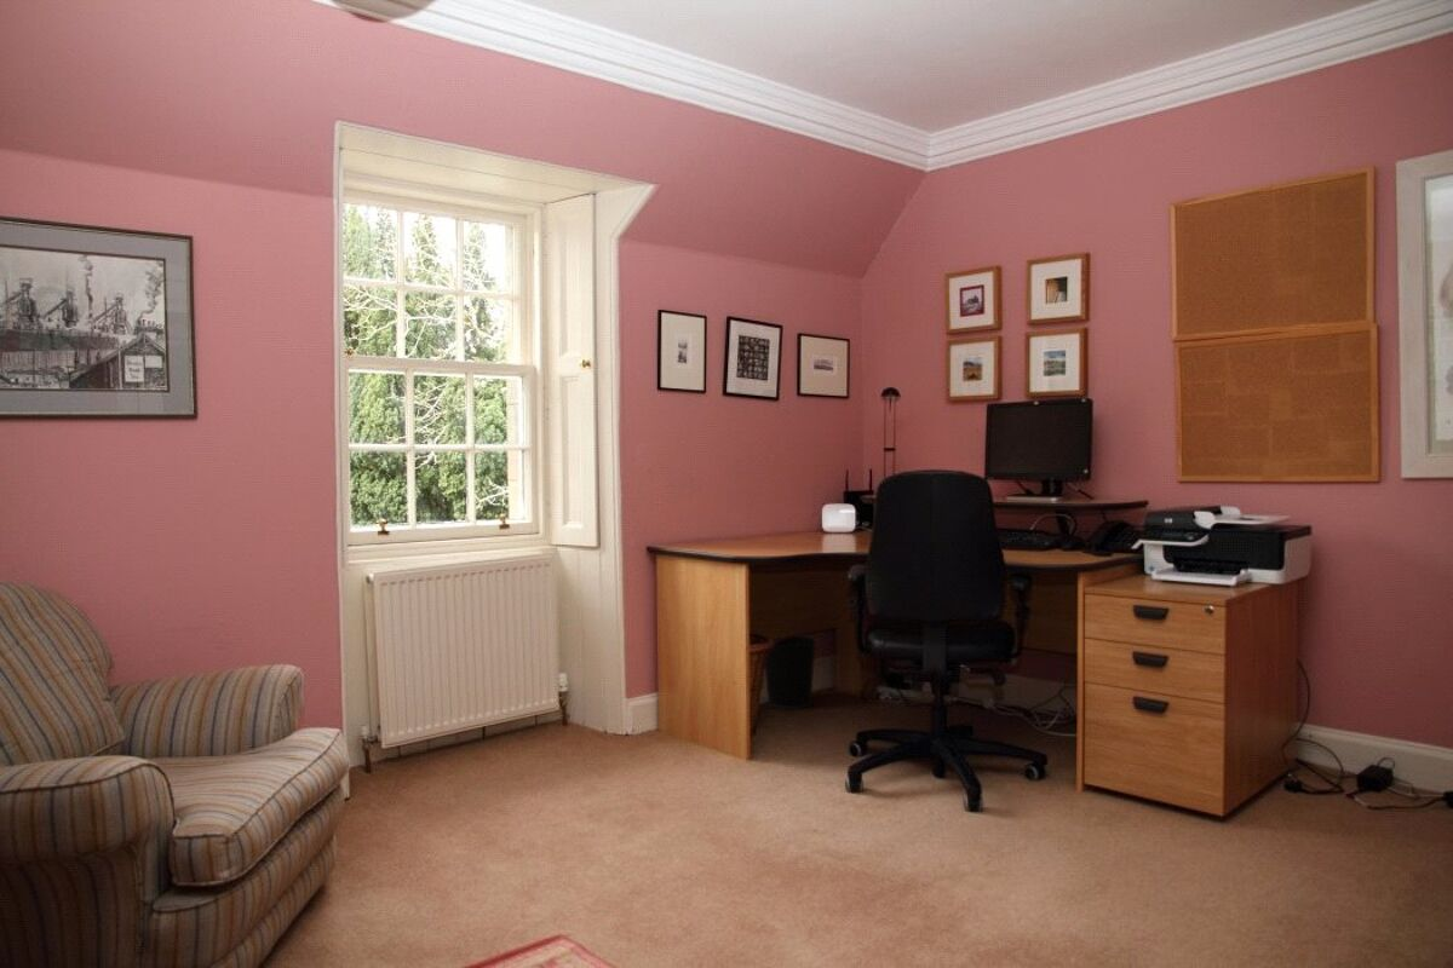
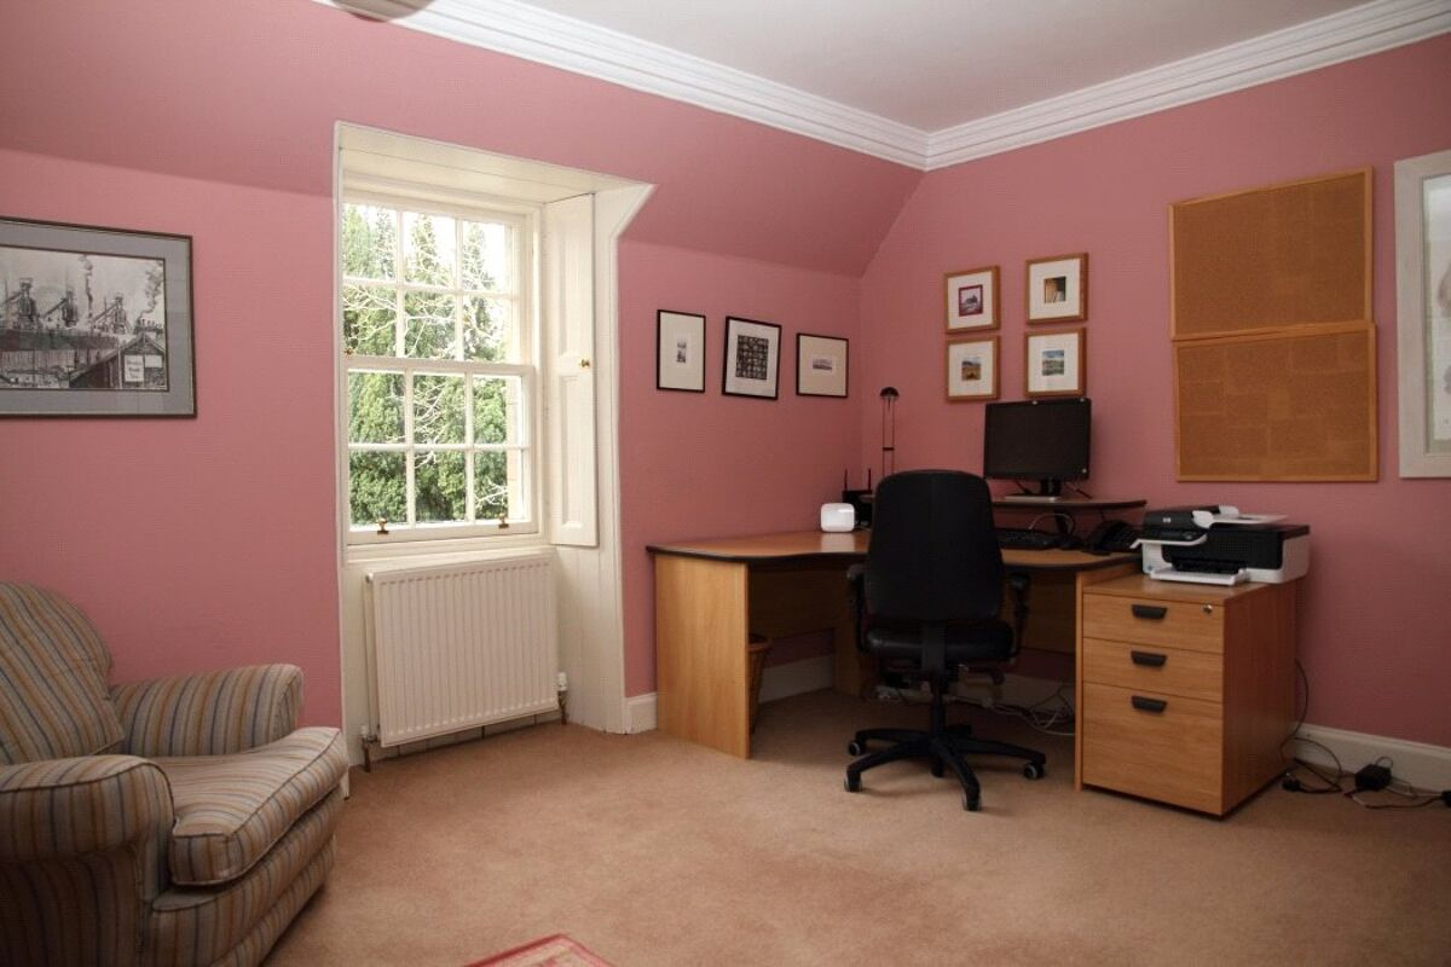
- wastebasket (788, 672)
